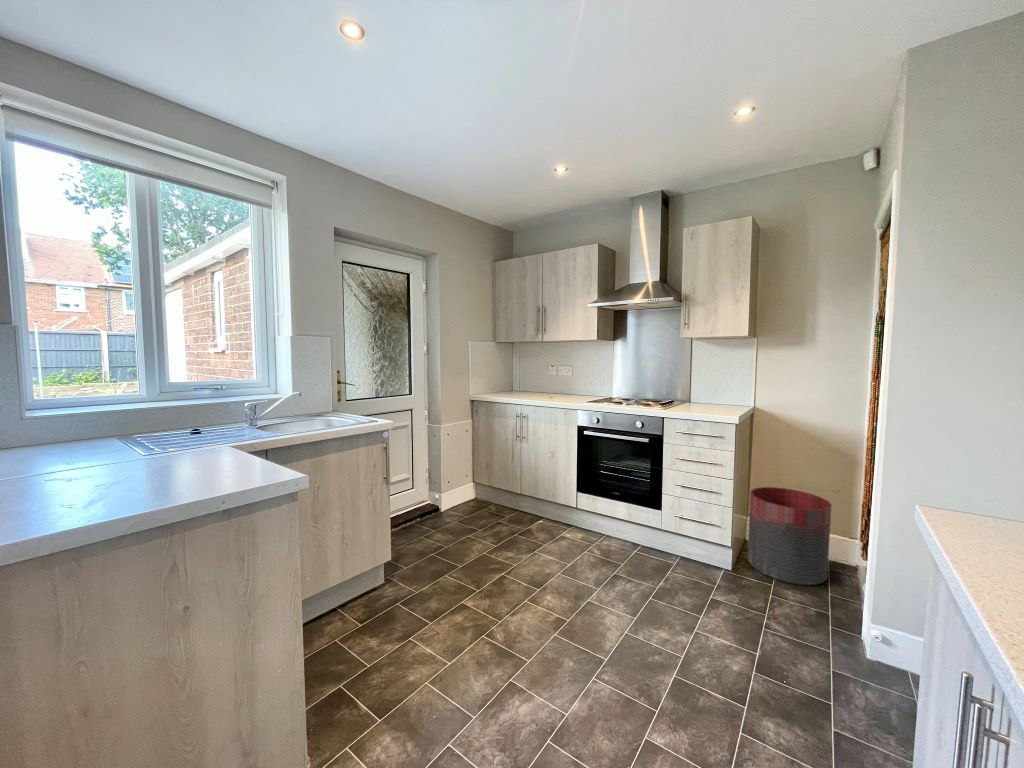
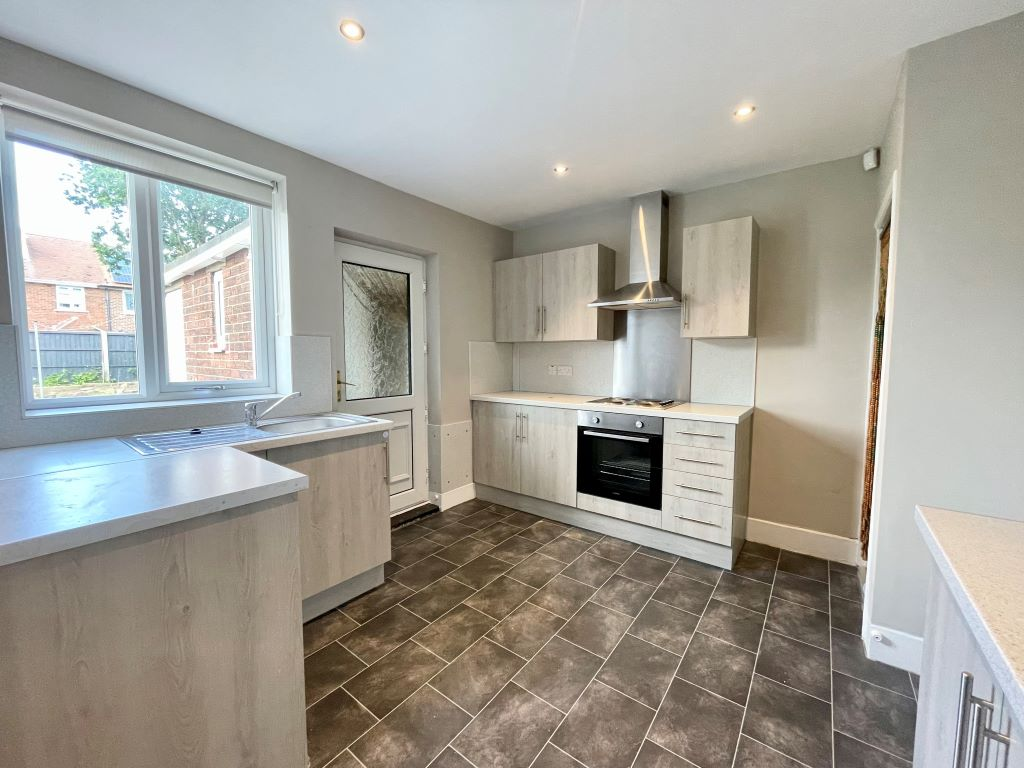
- trash can (787, 533)
